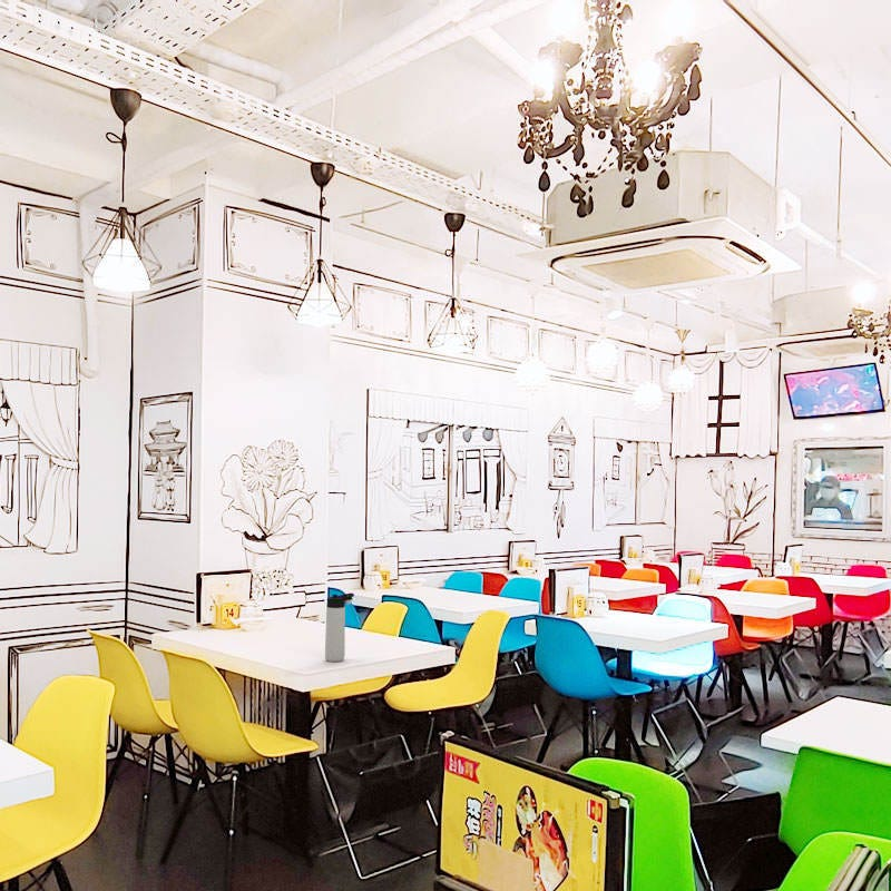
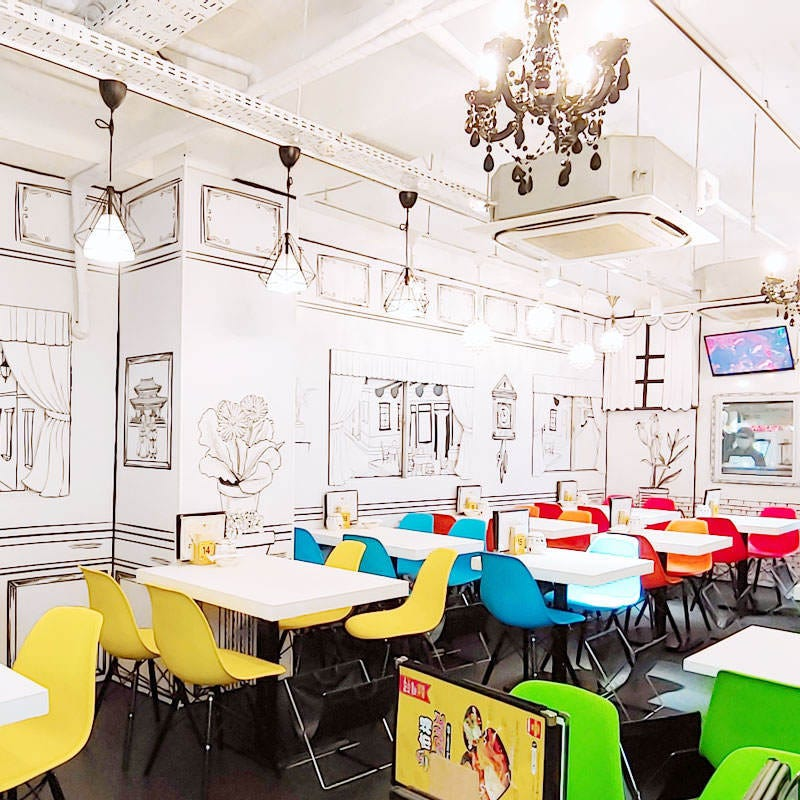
- thermos bottle (340, 626)
